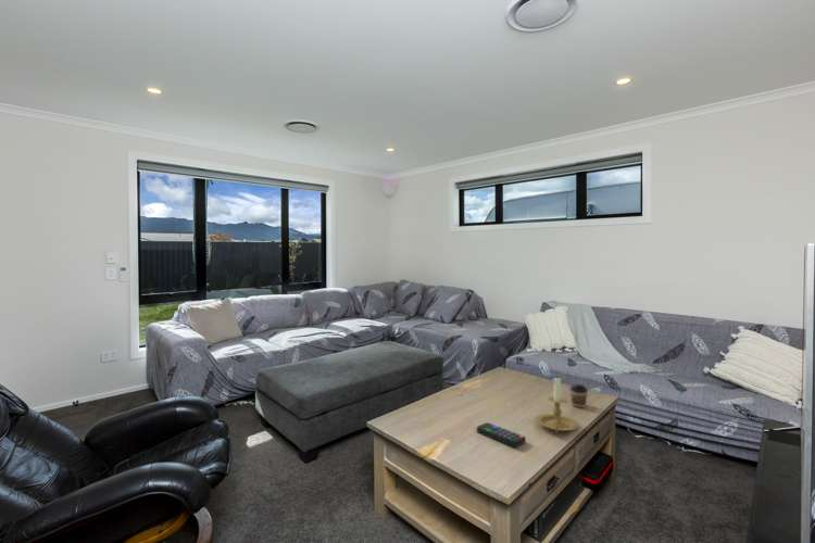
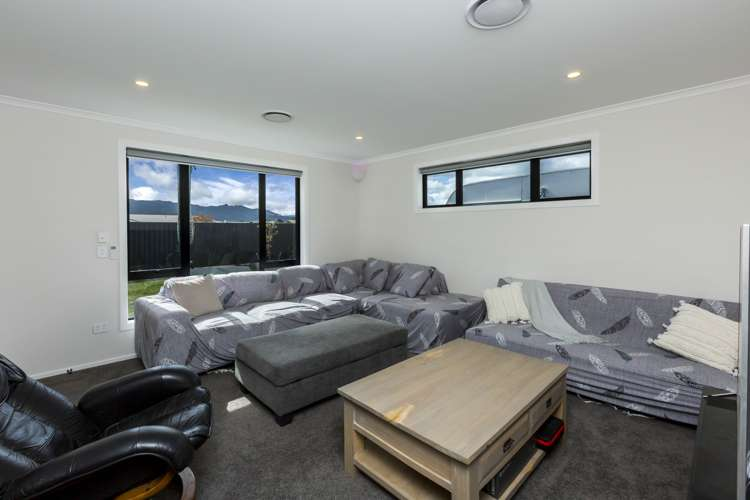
- candle holder (556, 401)
- remote control (500, 433)
- coffee cup (578, 394)
